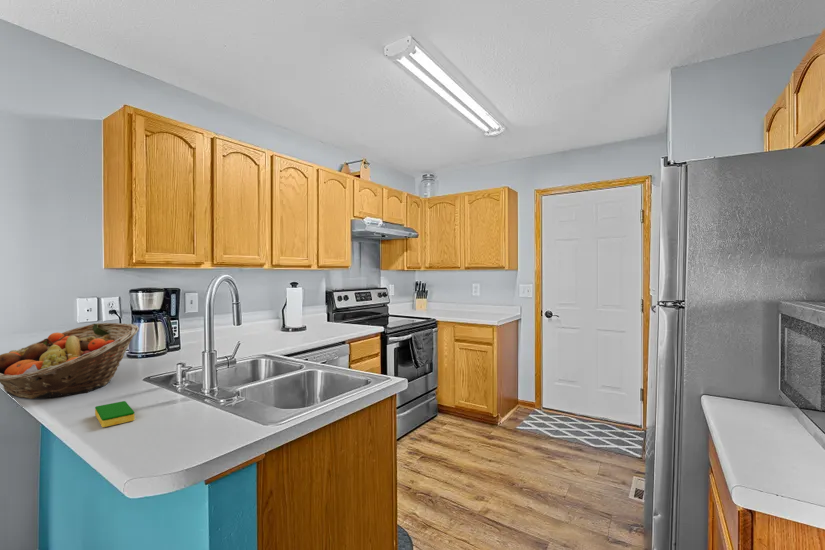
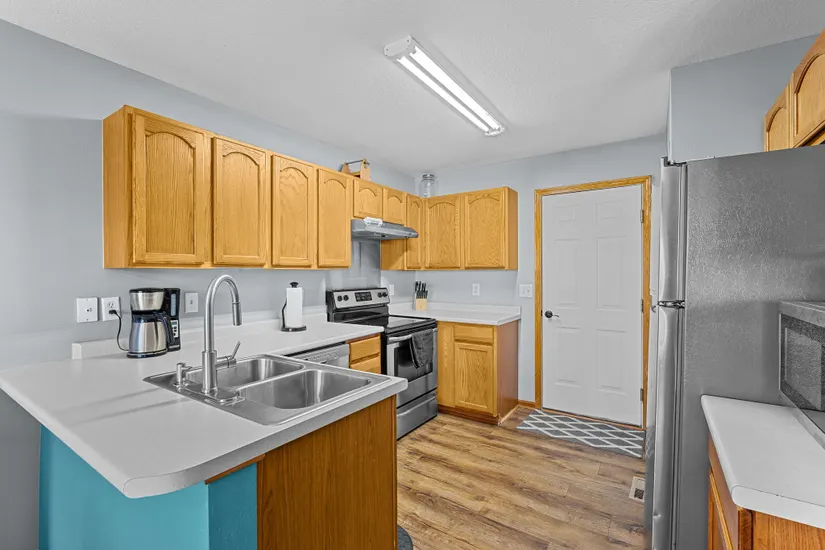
- fruit basket (69, 356)
- dish sponge (114, 413)
